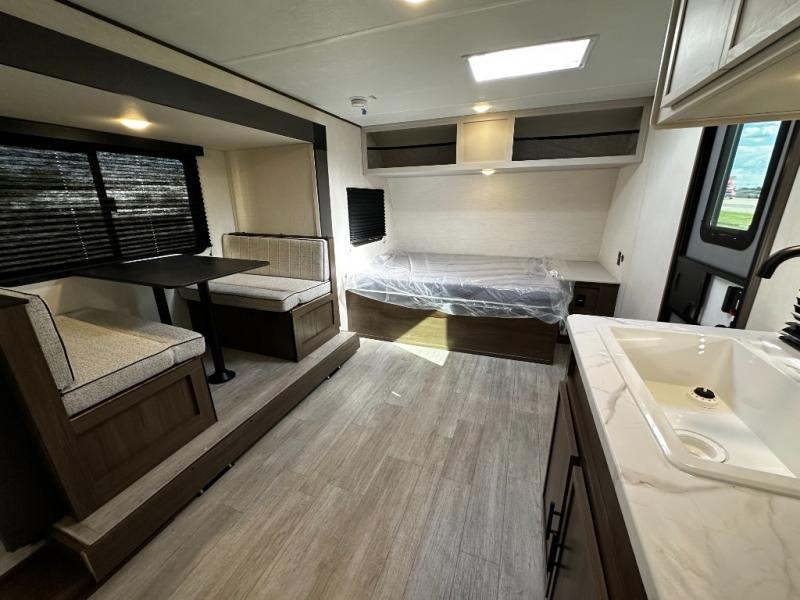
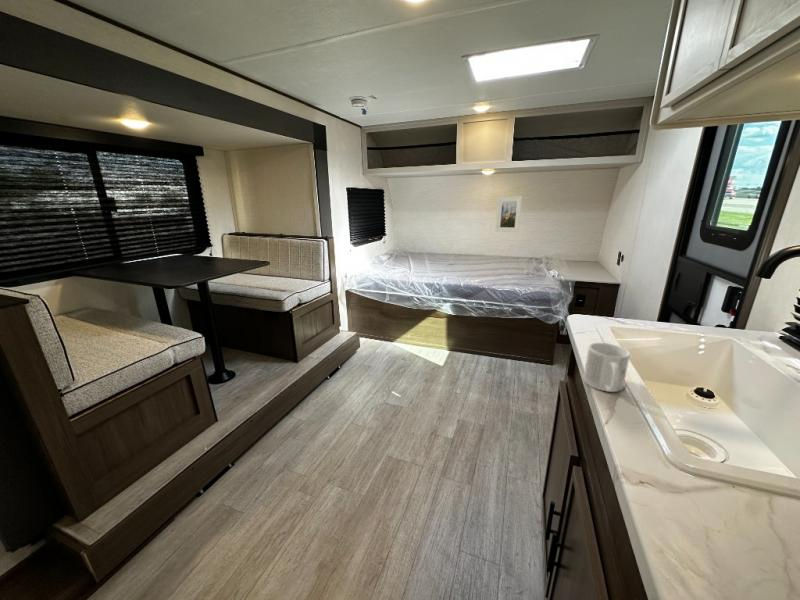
+ mug (607, 370)
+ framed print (508, 214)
